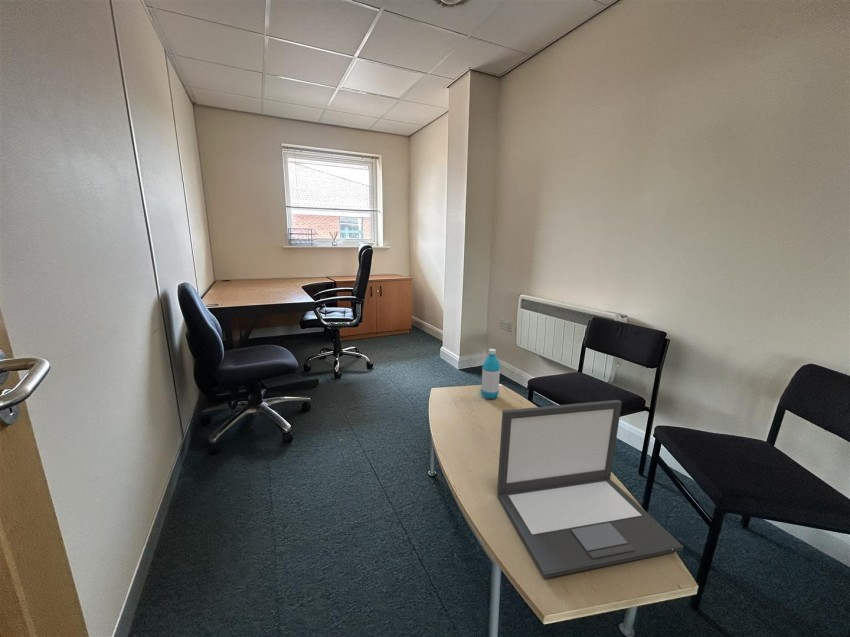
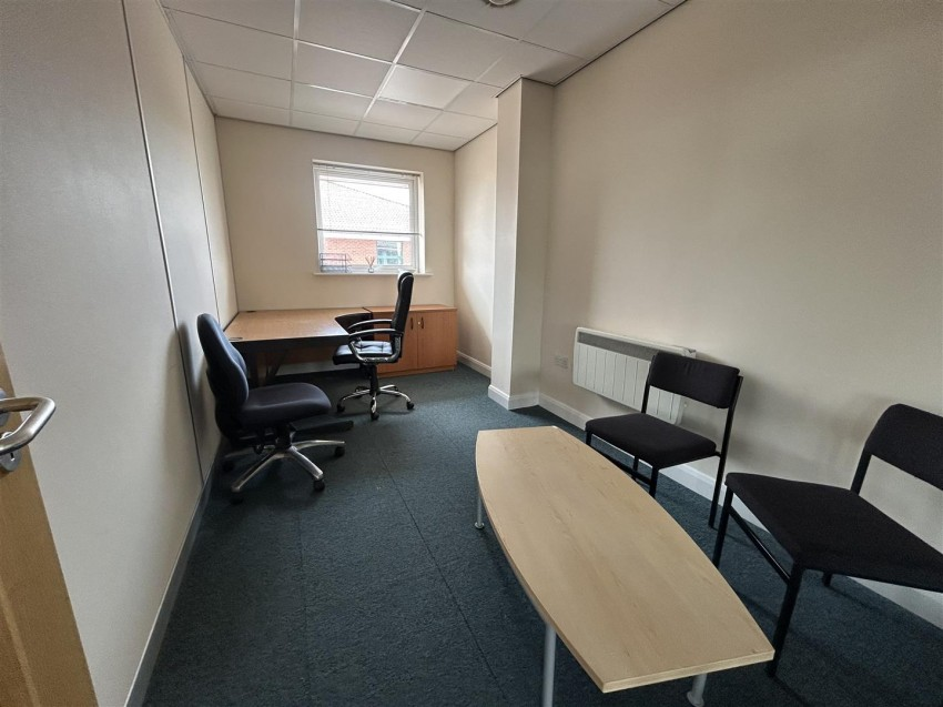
- water bottle (490, 373)
- laptop (586, 475)
